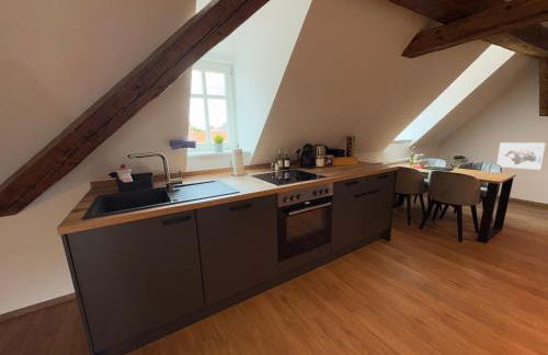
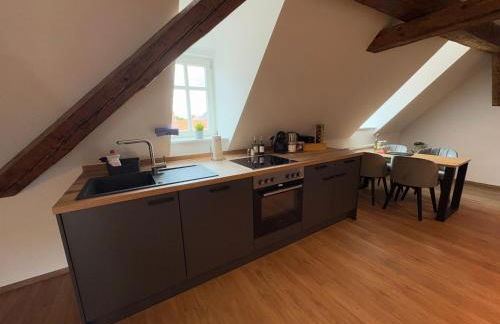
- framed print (518, 154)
